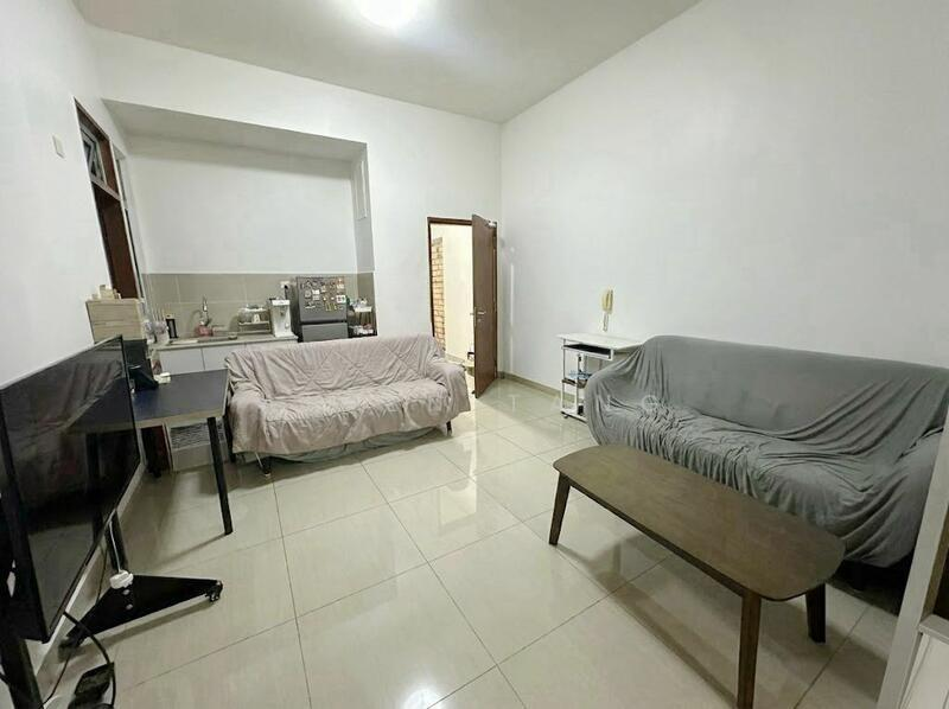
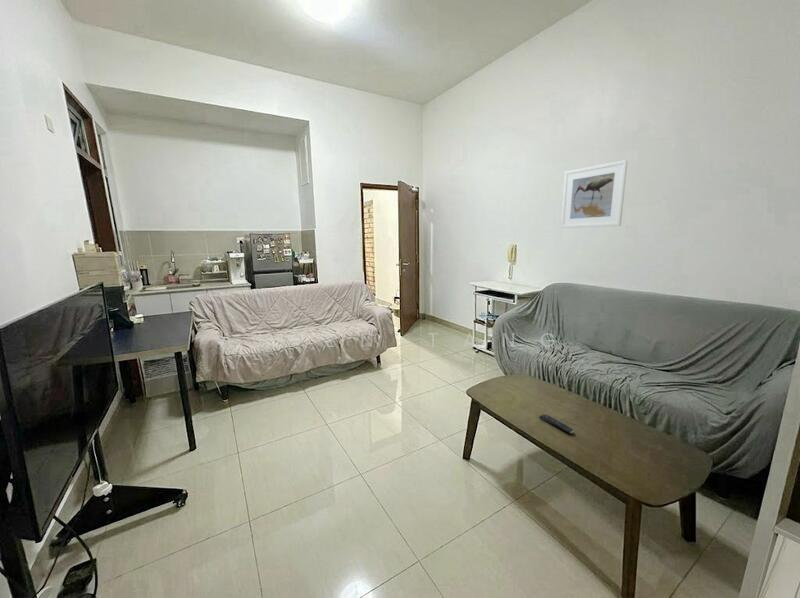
+ remote control (556, 423)
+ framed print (591, 197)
